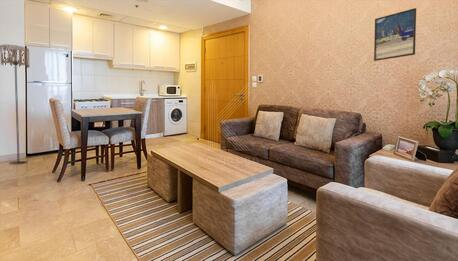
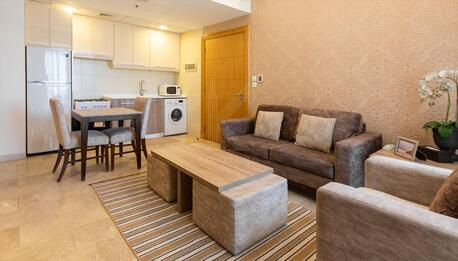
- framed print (394, 35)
- floor lamp (16, 105)
